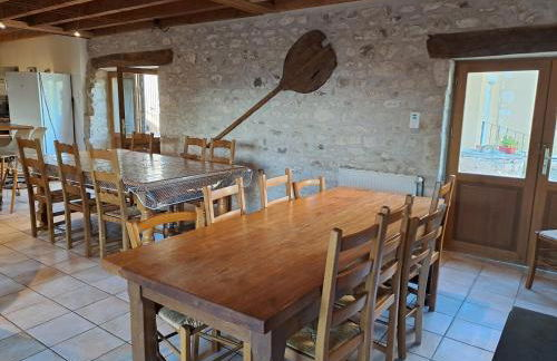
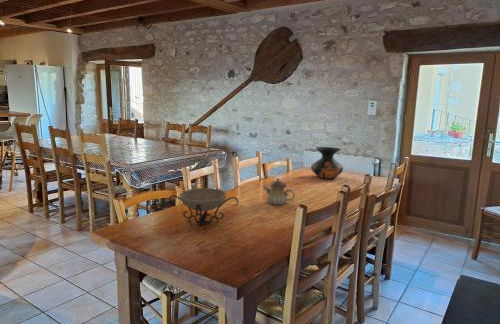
+ teapot (278, 190)
+ decorative bowl (203, 208)
+ vase (327, 163)
